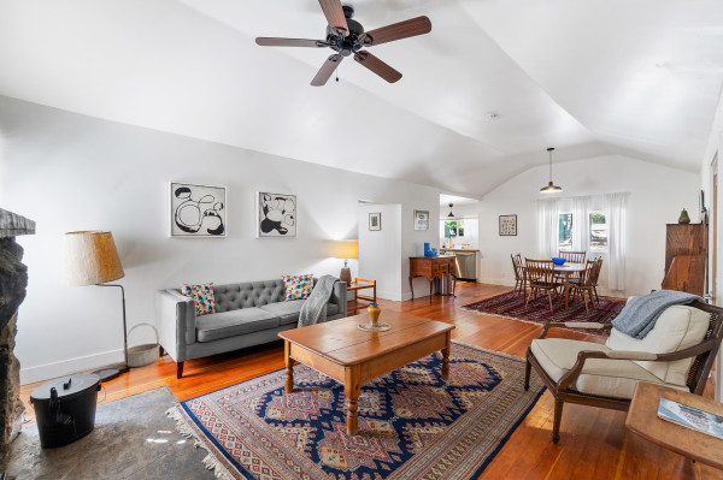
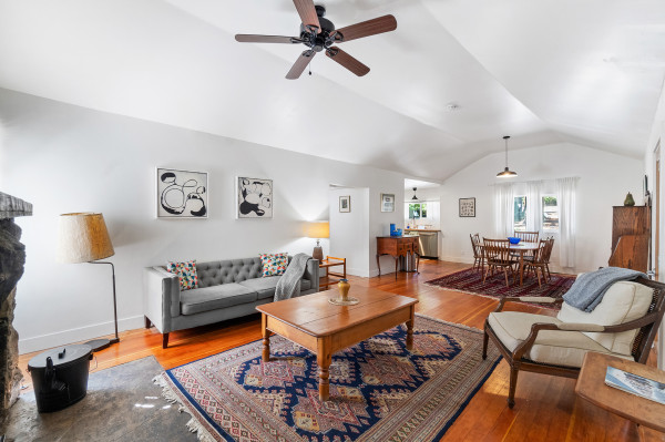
- basket (141, 344)
